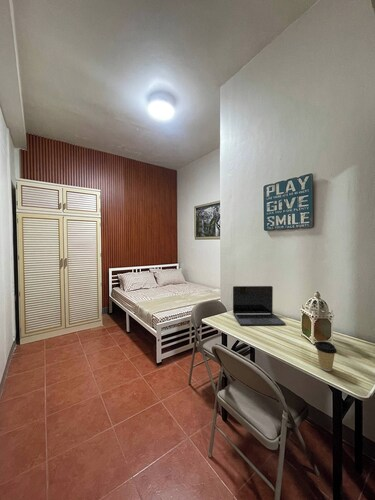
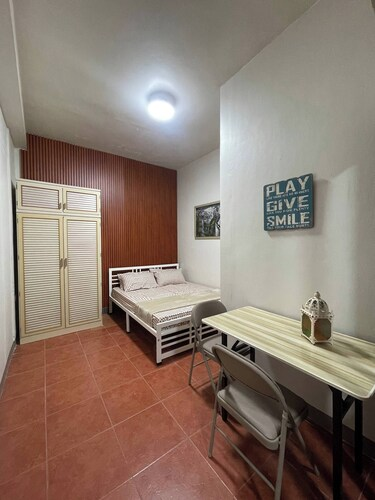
- laptop (257, 304)
- coffee cup (325, 356)
